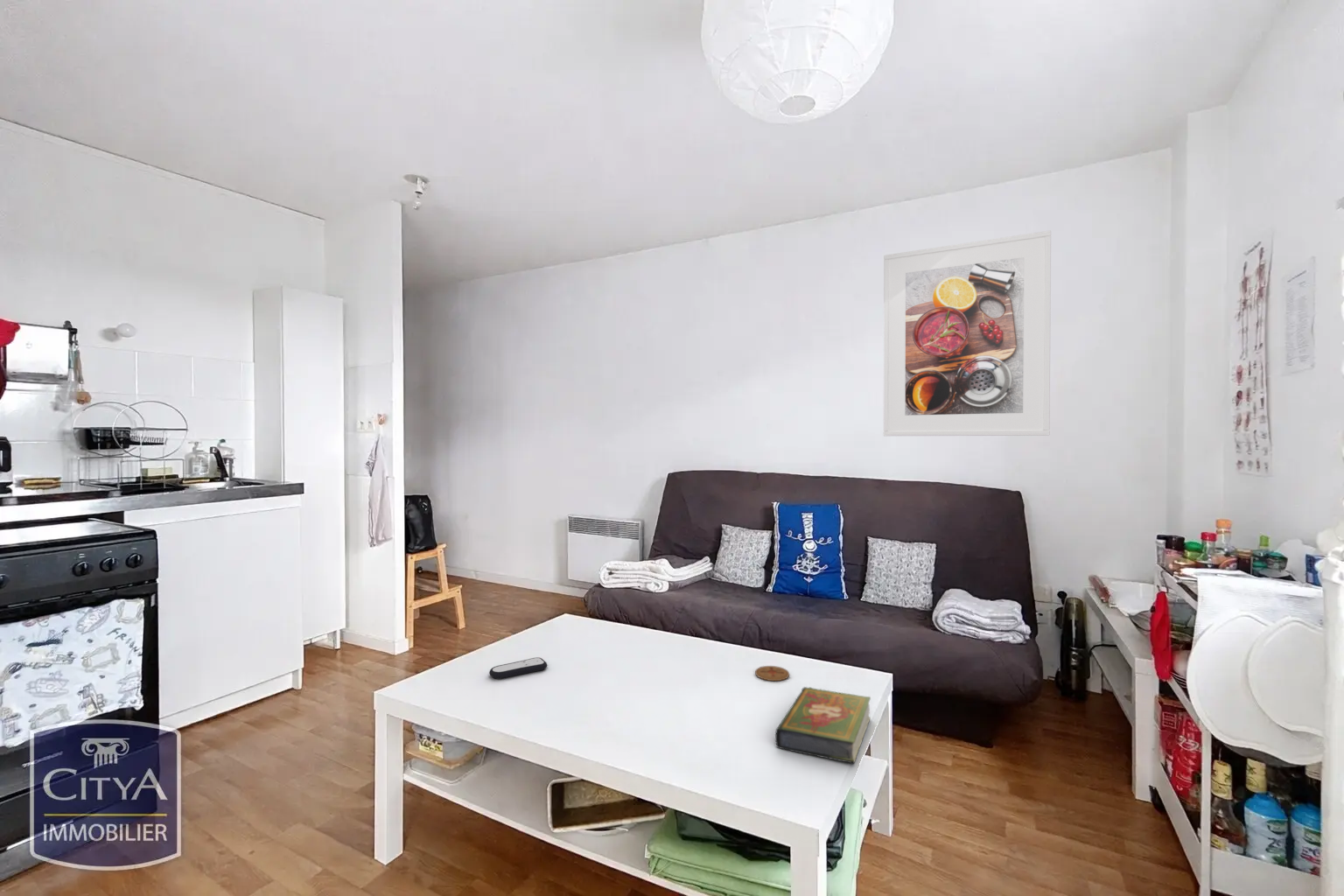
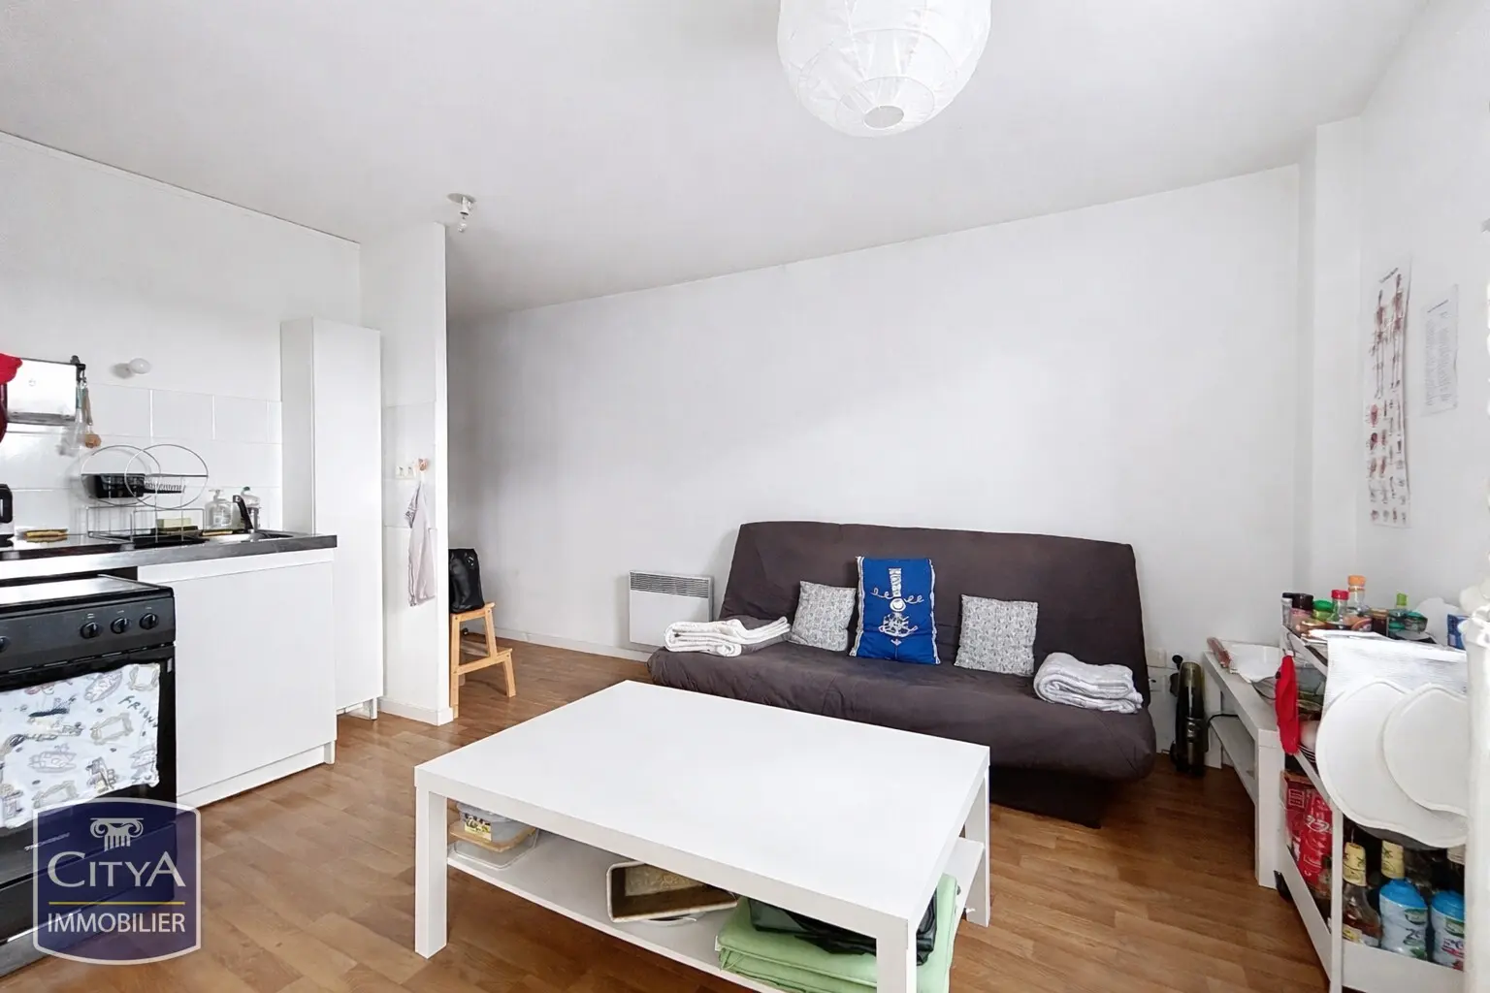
- coaster (772, 673)
- book (825, 720)
- remote control (518, 668)
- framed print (962, 340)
